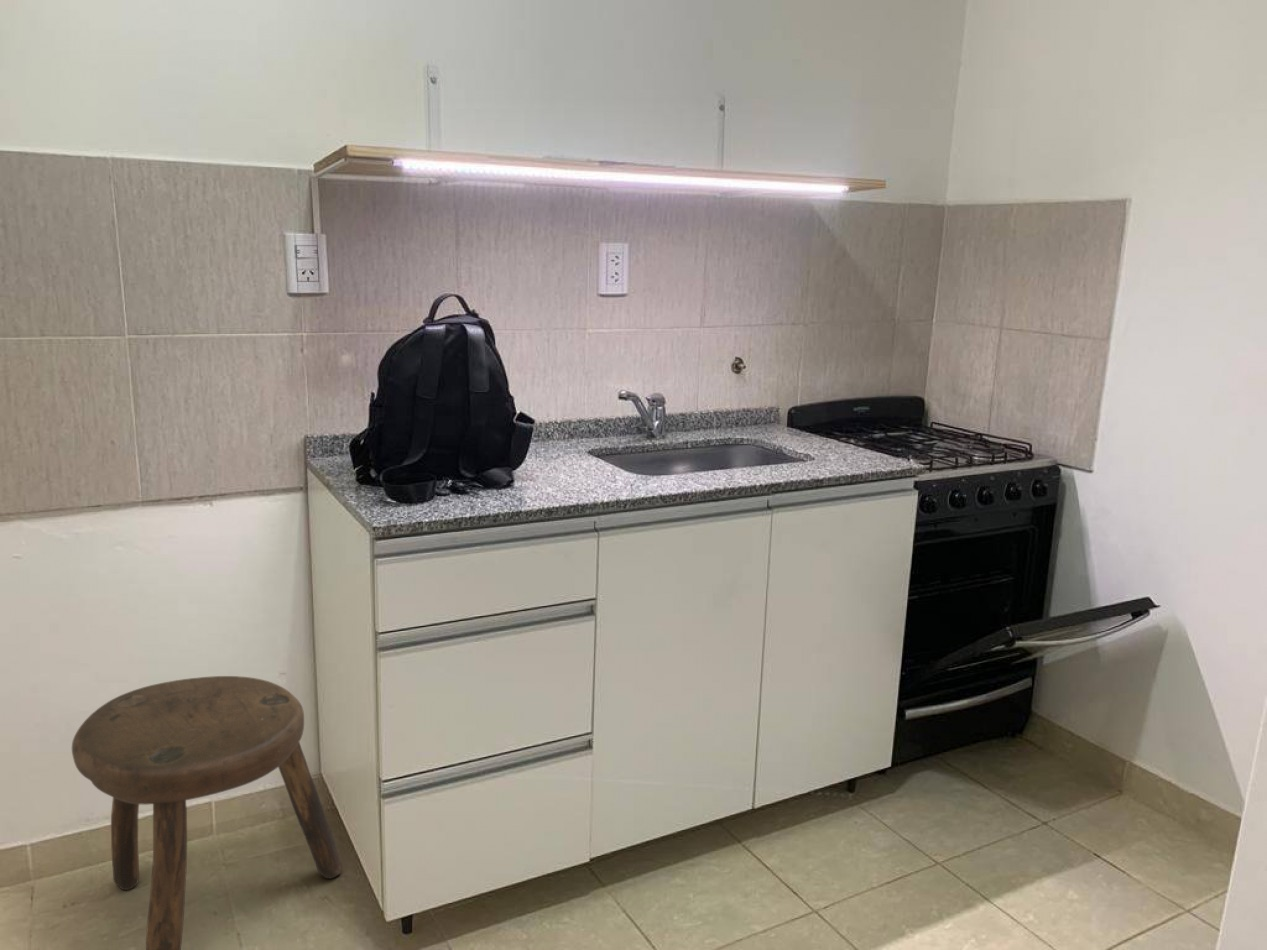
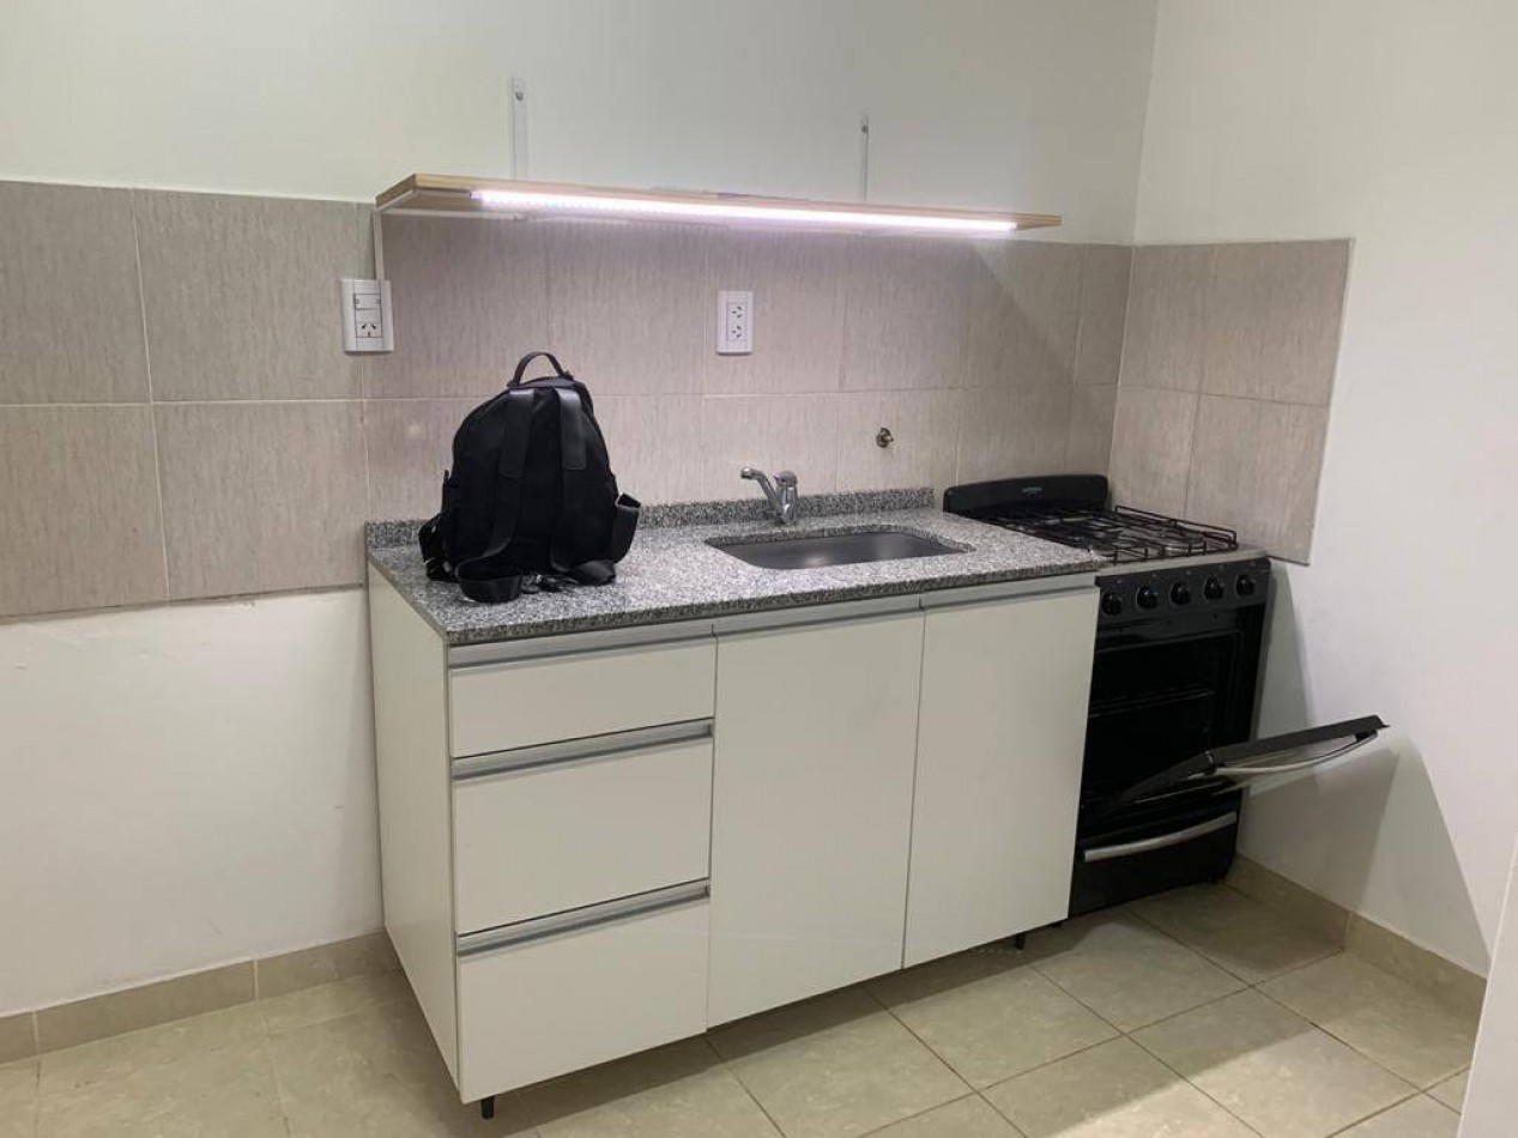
- stool (212, 794)
